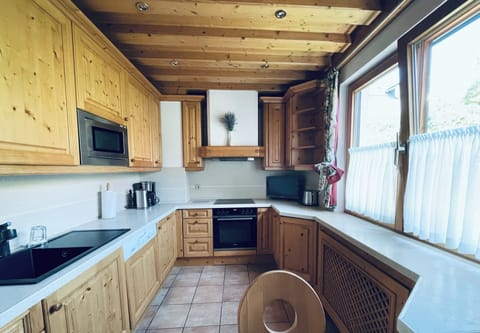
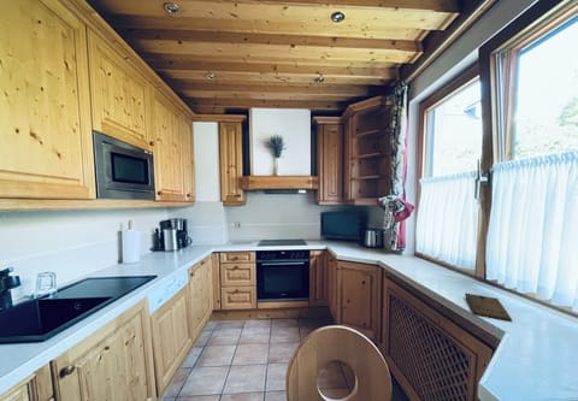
+ cutting board (485, 306)
